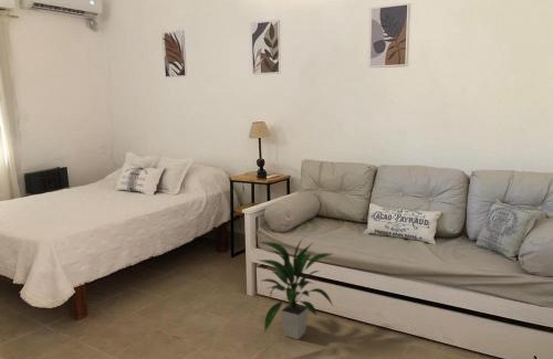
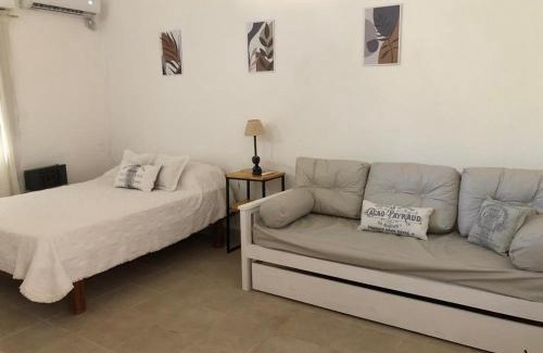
- indoor plant (291, 286)
